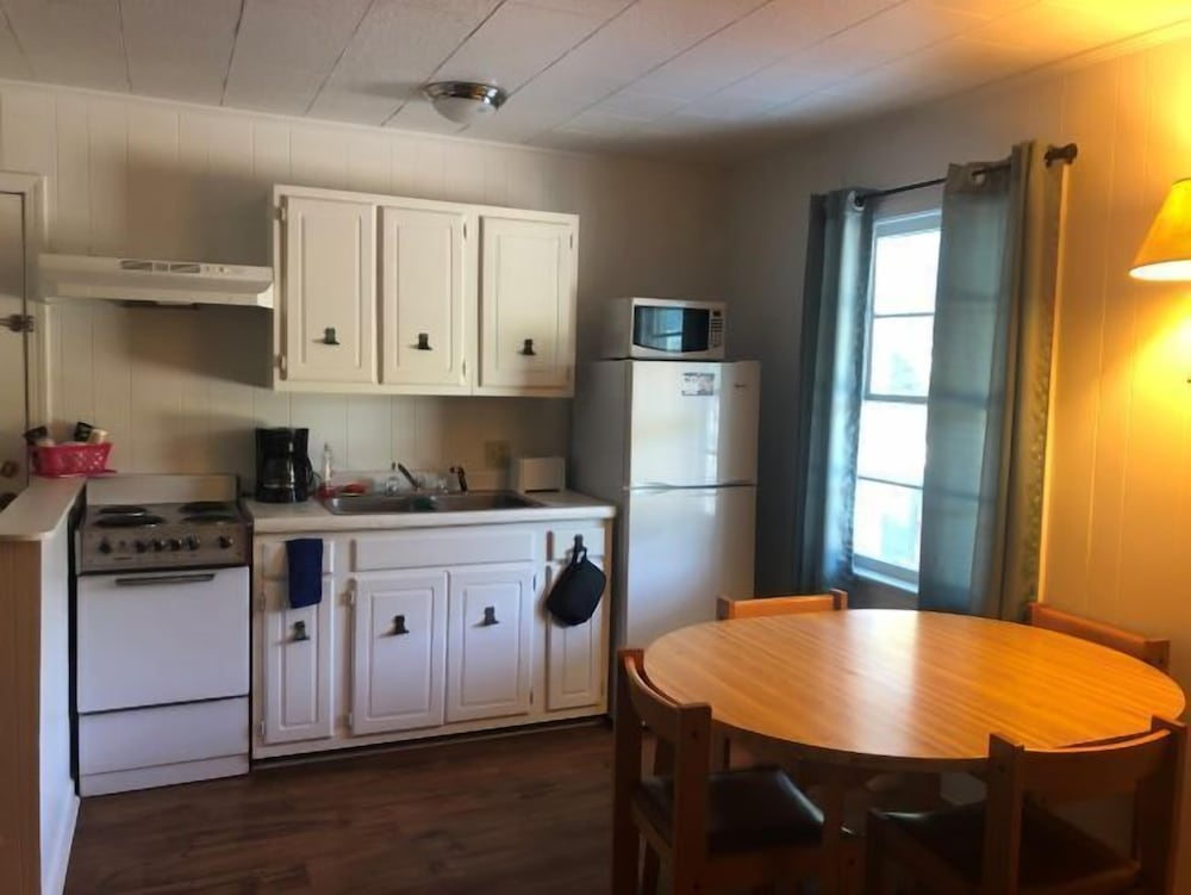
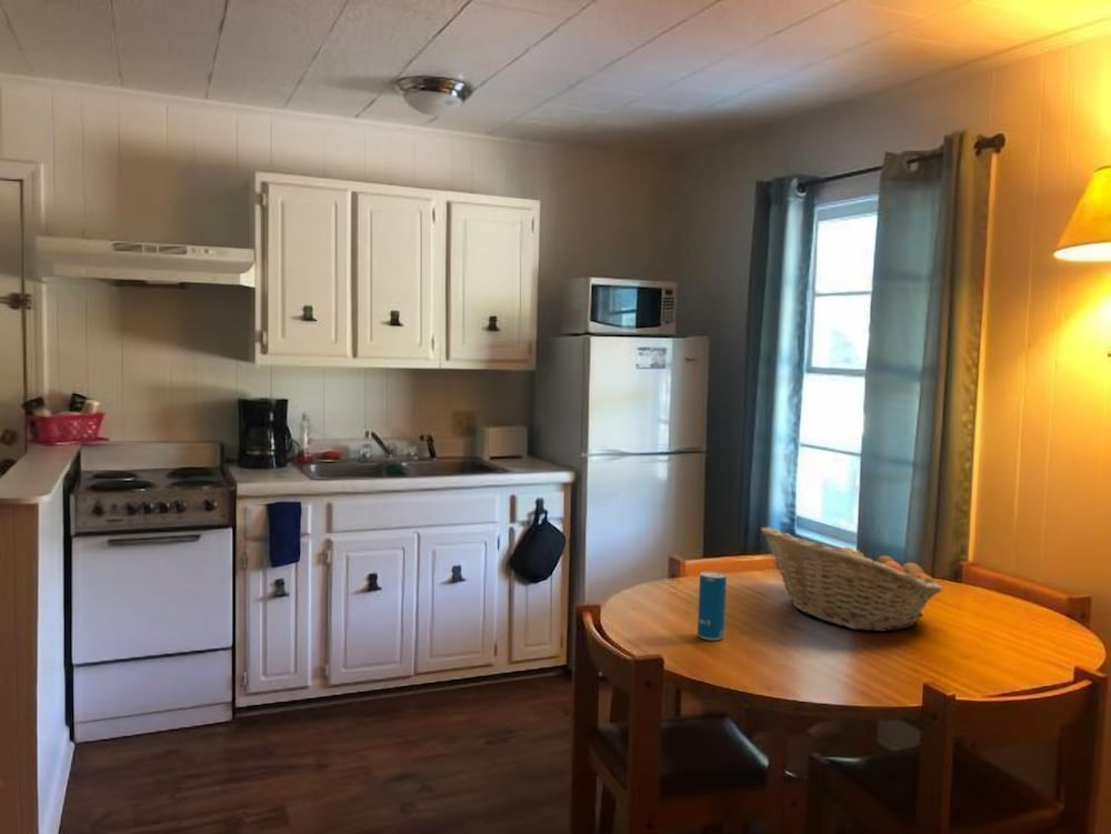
+ fruit basket (845, 572)
+ beverage can (711, 605)
